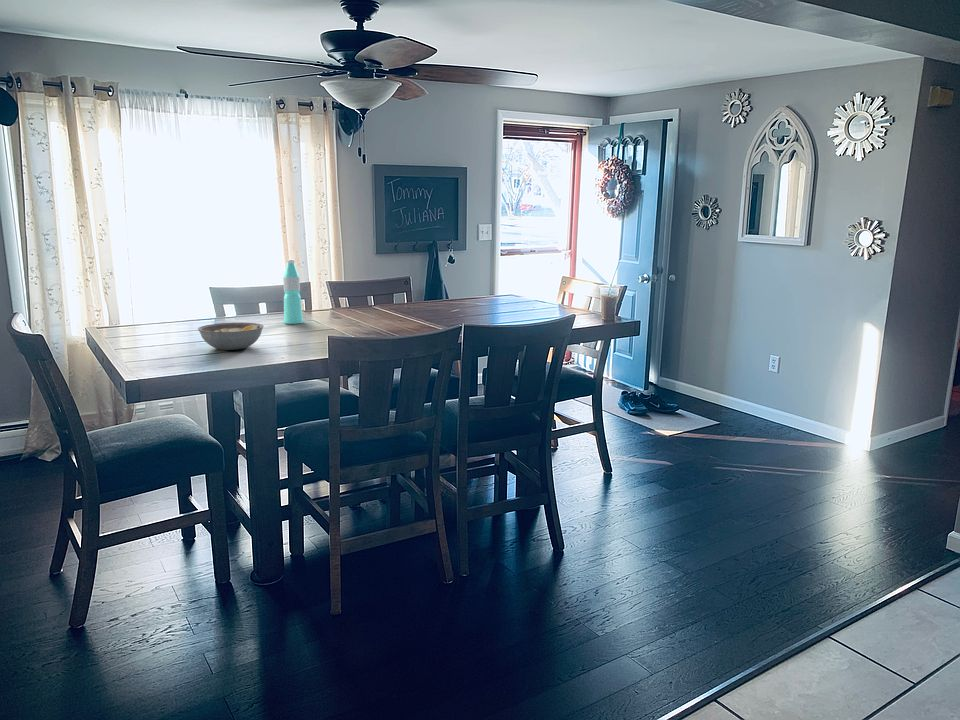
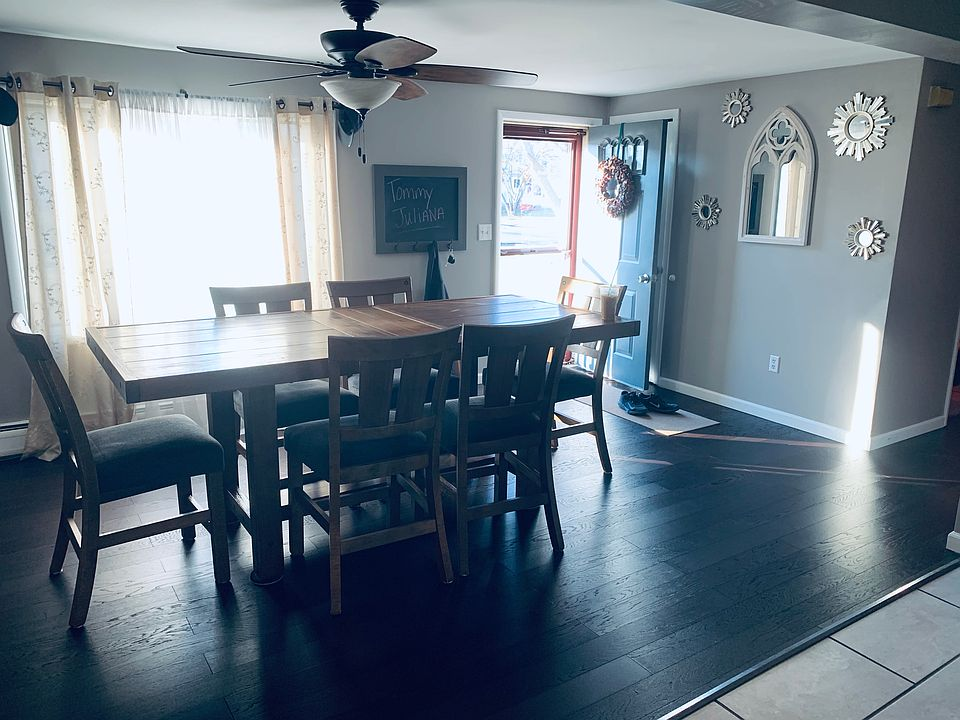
- bowl (231, 337)
- water bottle (292, 291)
